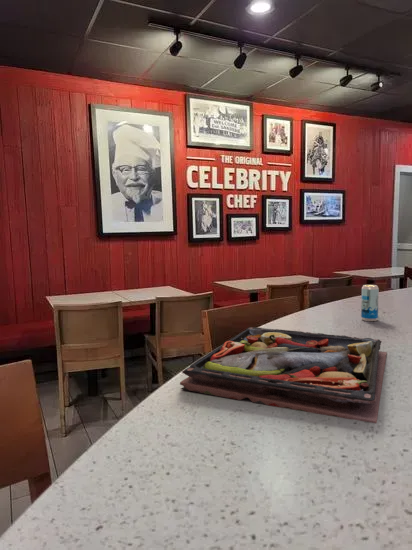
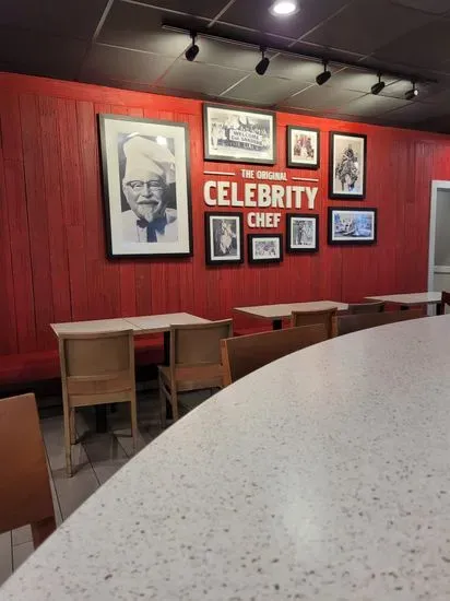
- beverage can (369, 302)
- food tray (294, 357)
